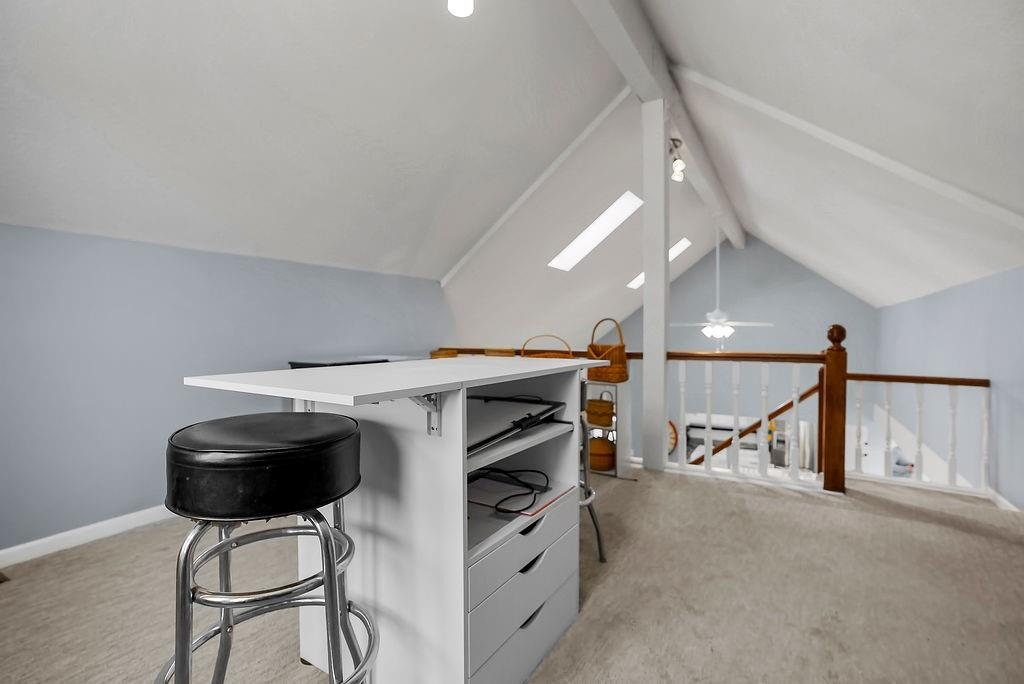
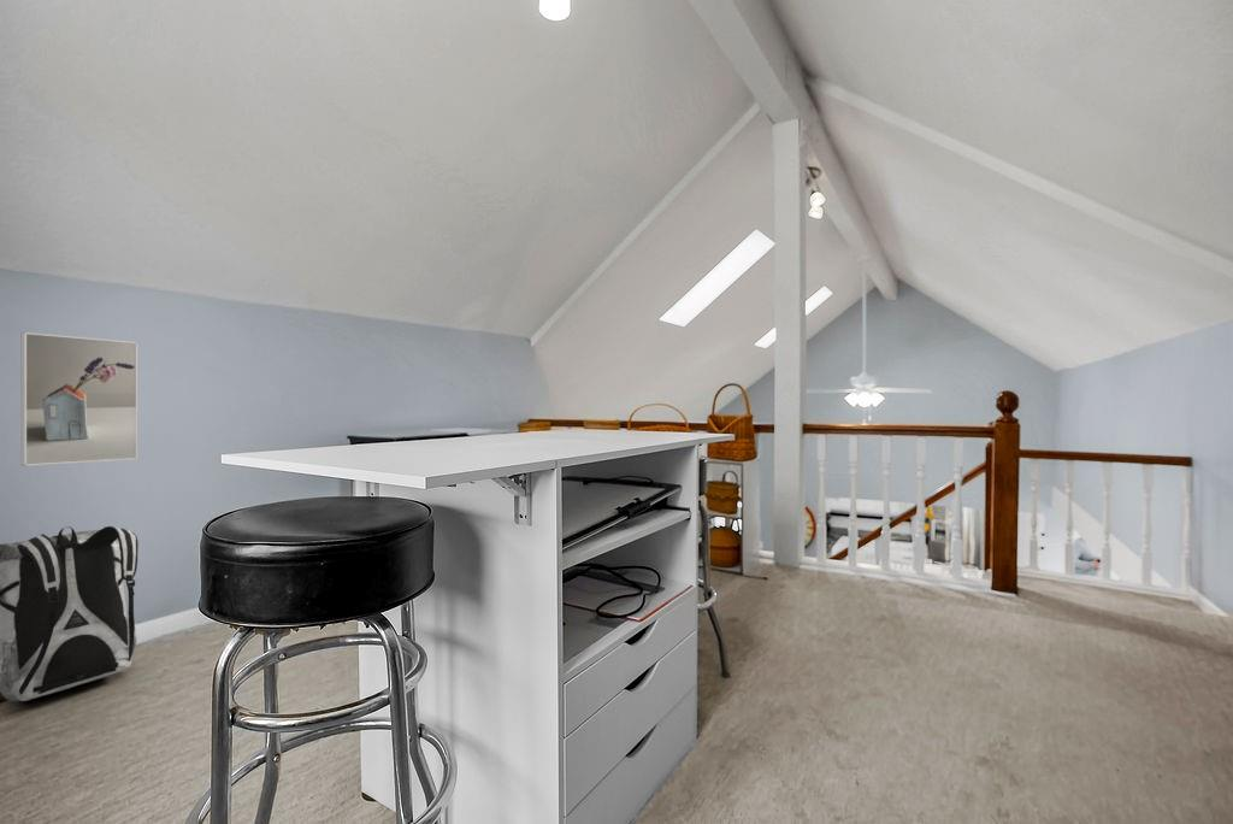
+ backpack (69, 606)
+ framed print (82, 400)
